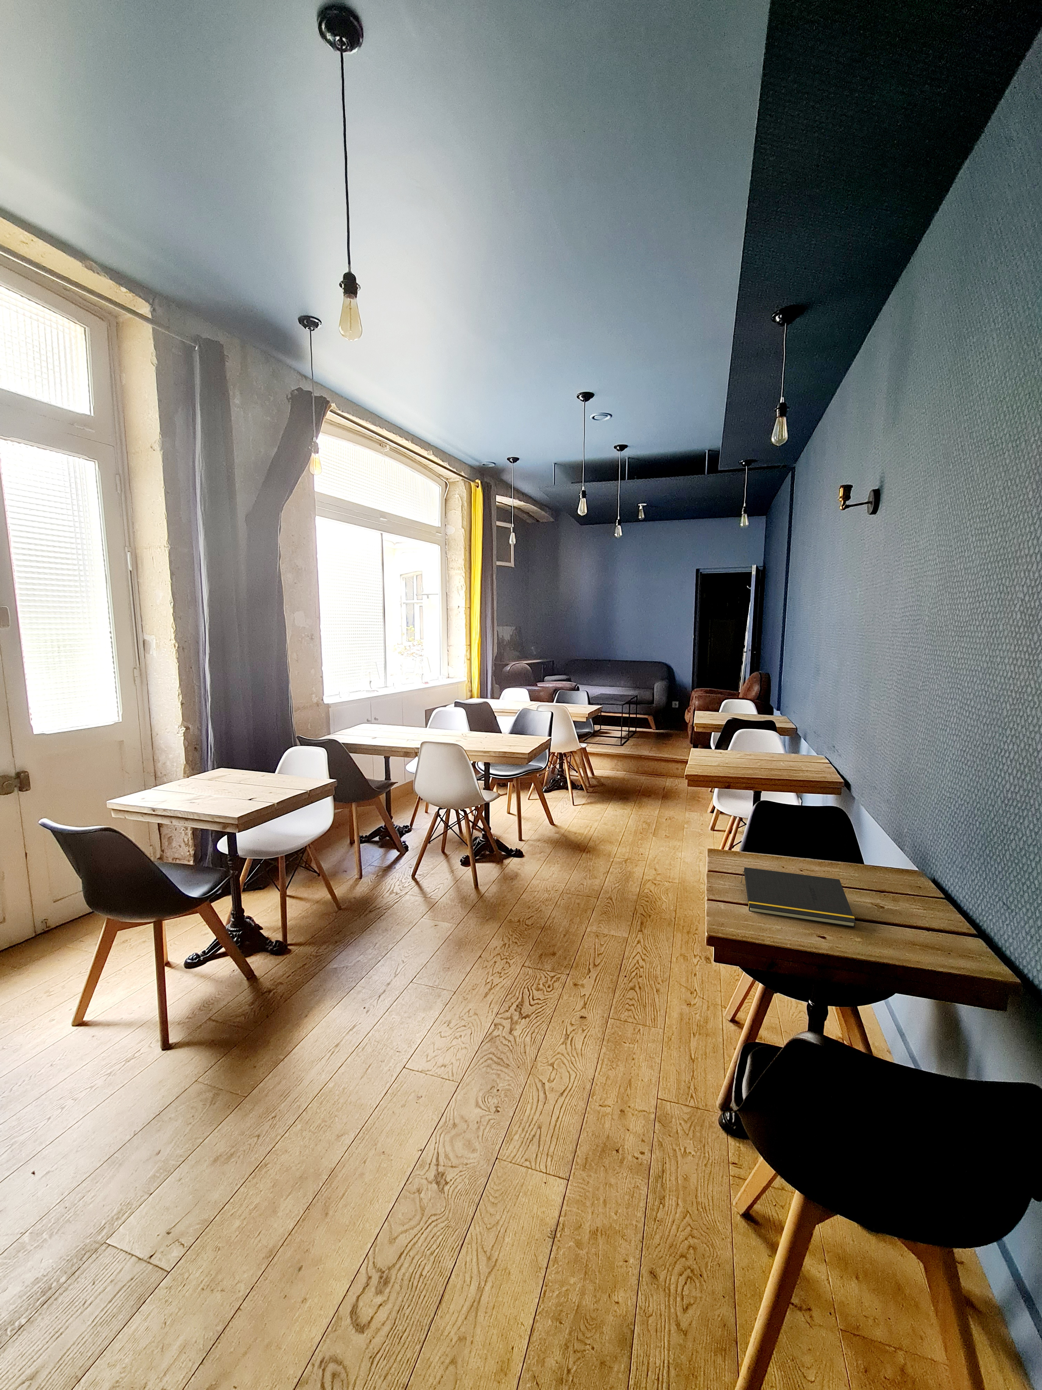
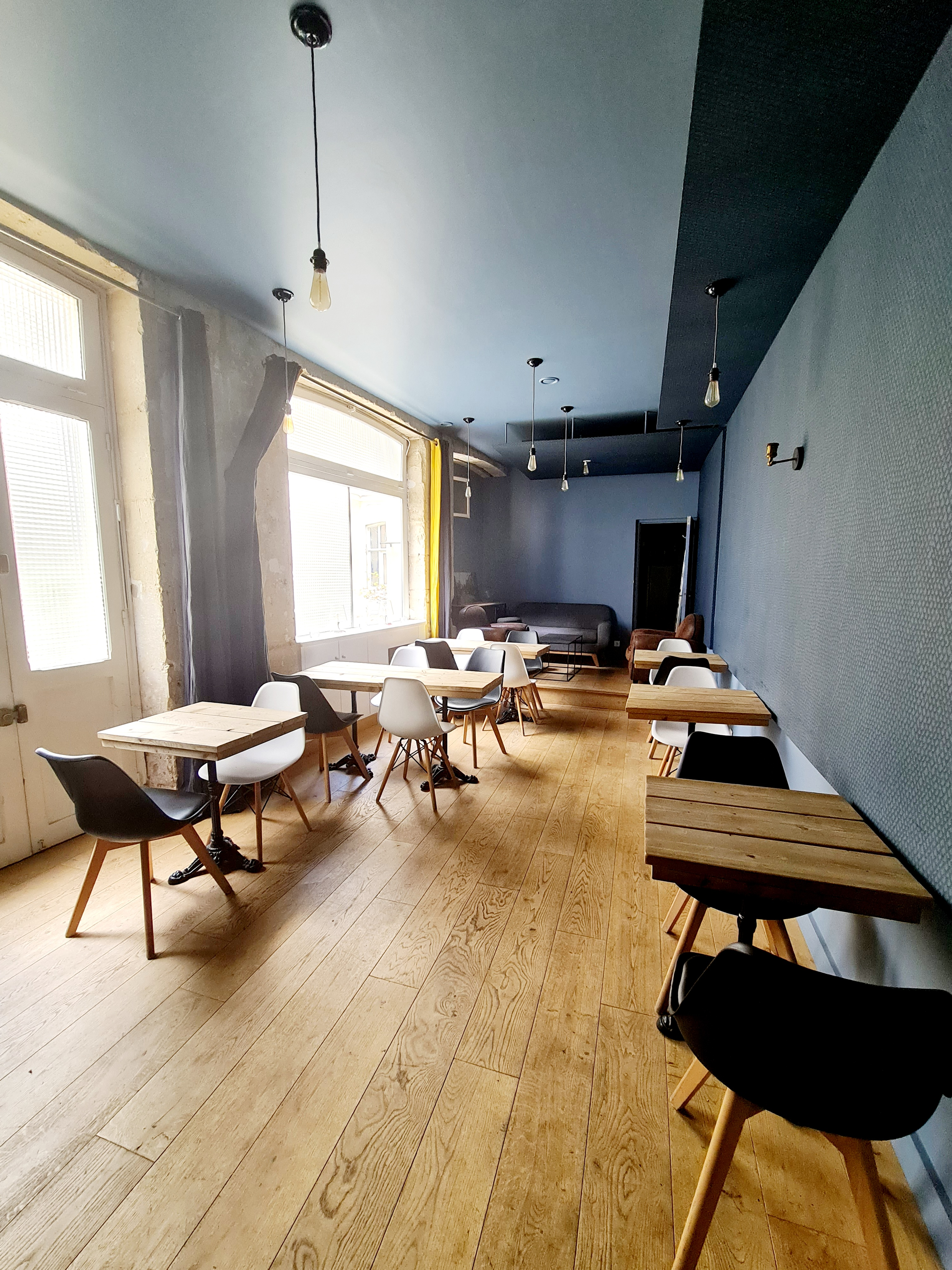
- notepad (796, 895)
